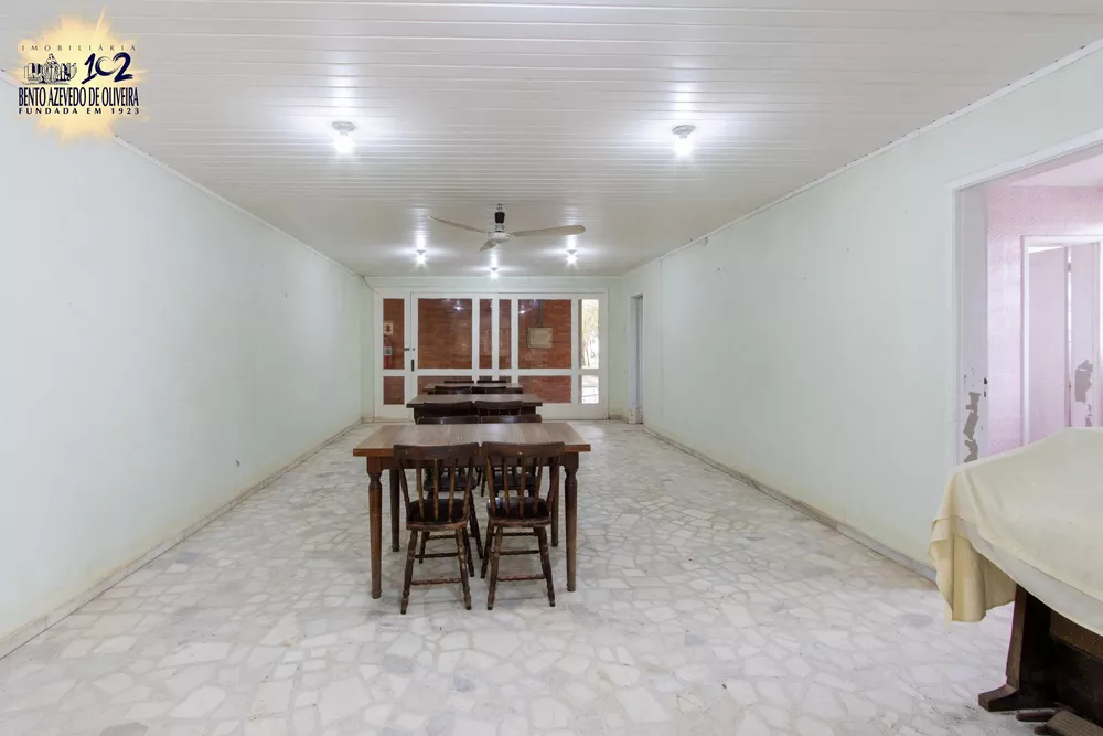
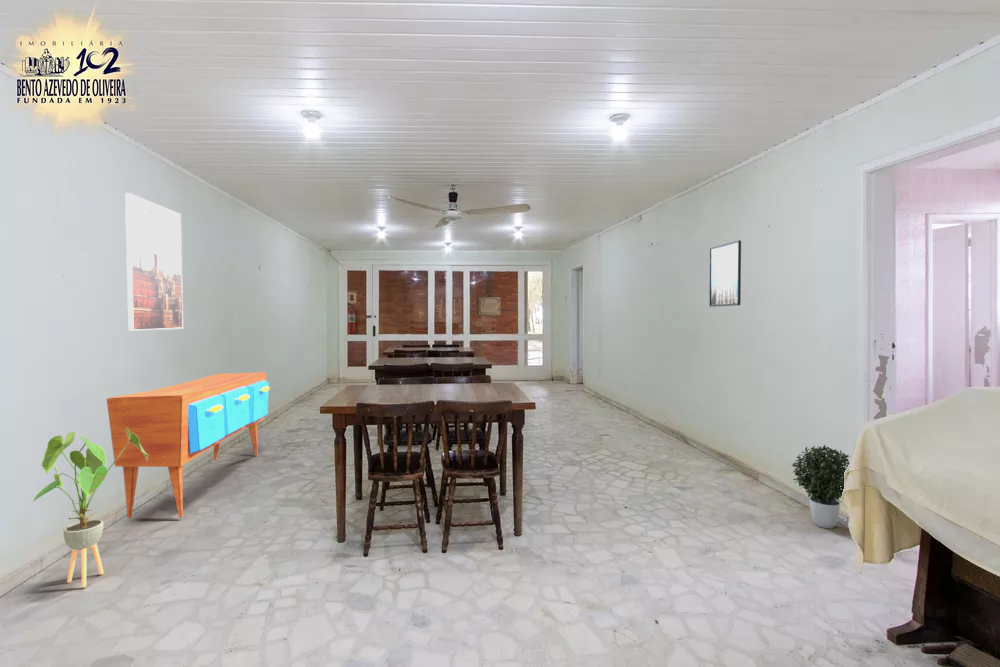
+ house plant (83, 504)
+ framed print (724, 275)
+ sideboard (211, 431)
+ potted plant (825, 486)
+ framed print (156, 267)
